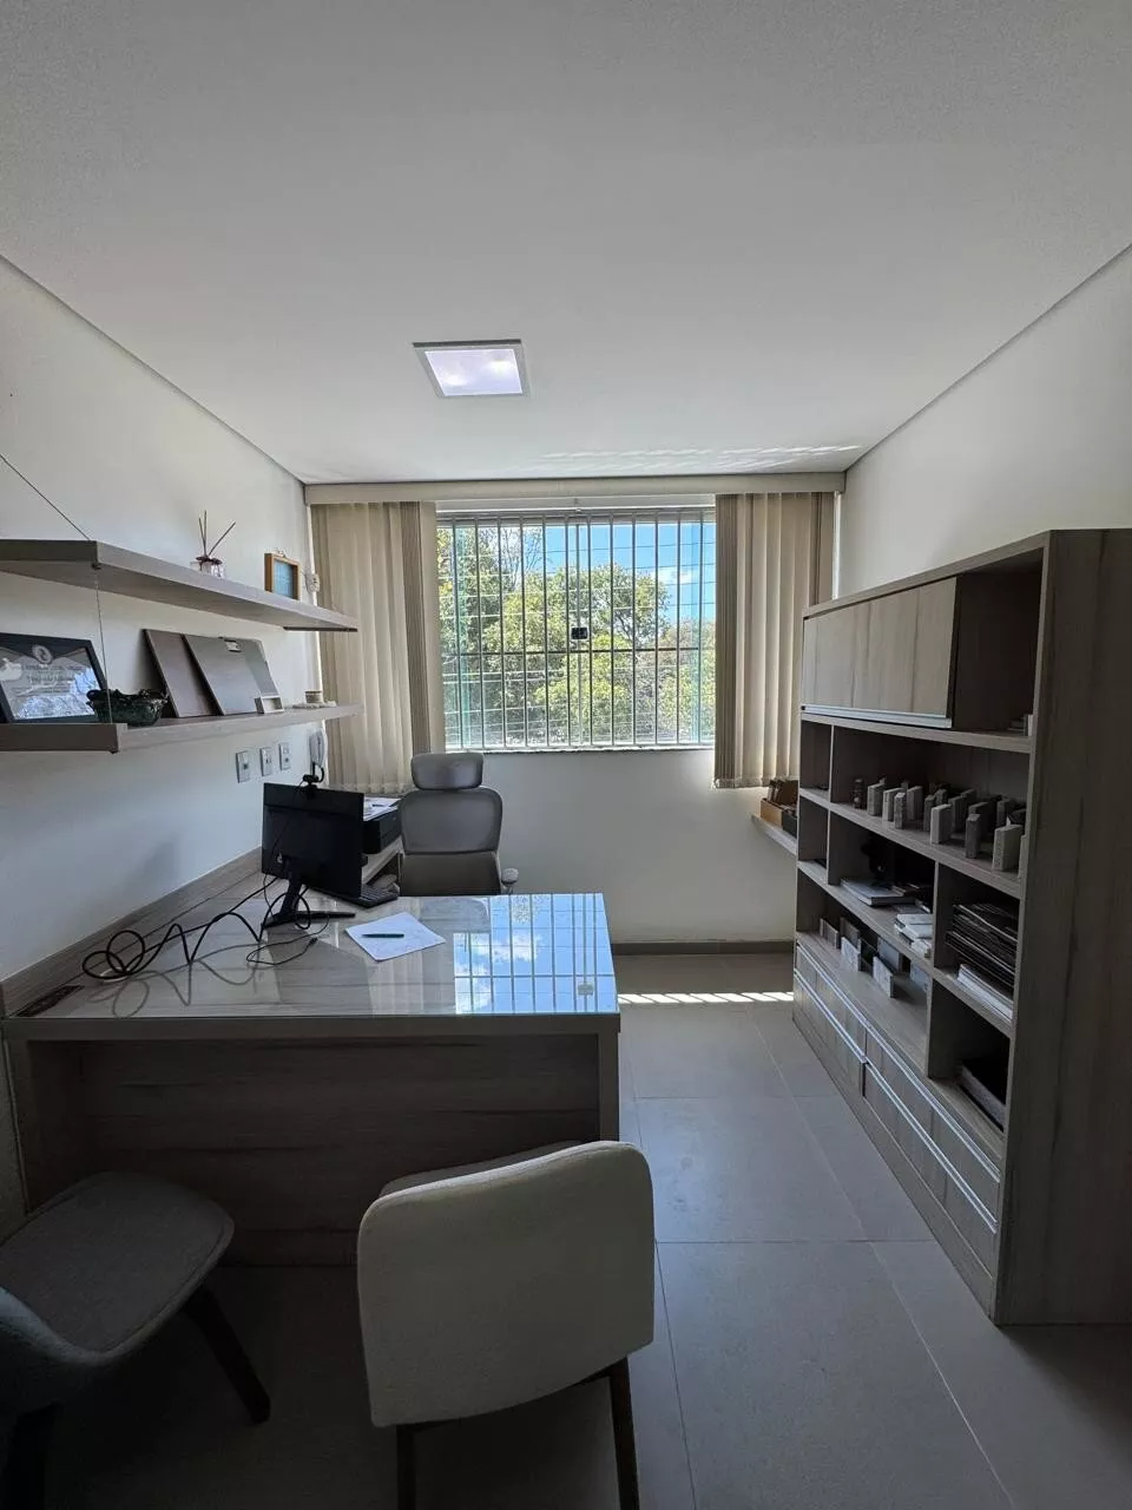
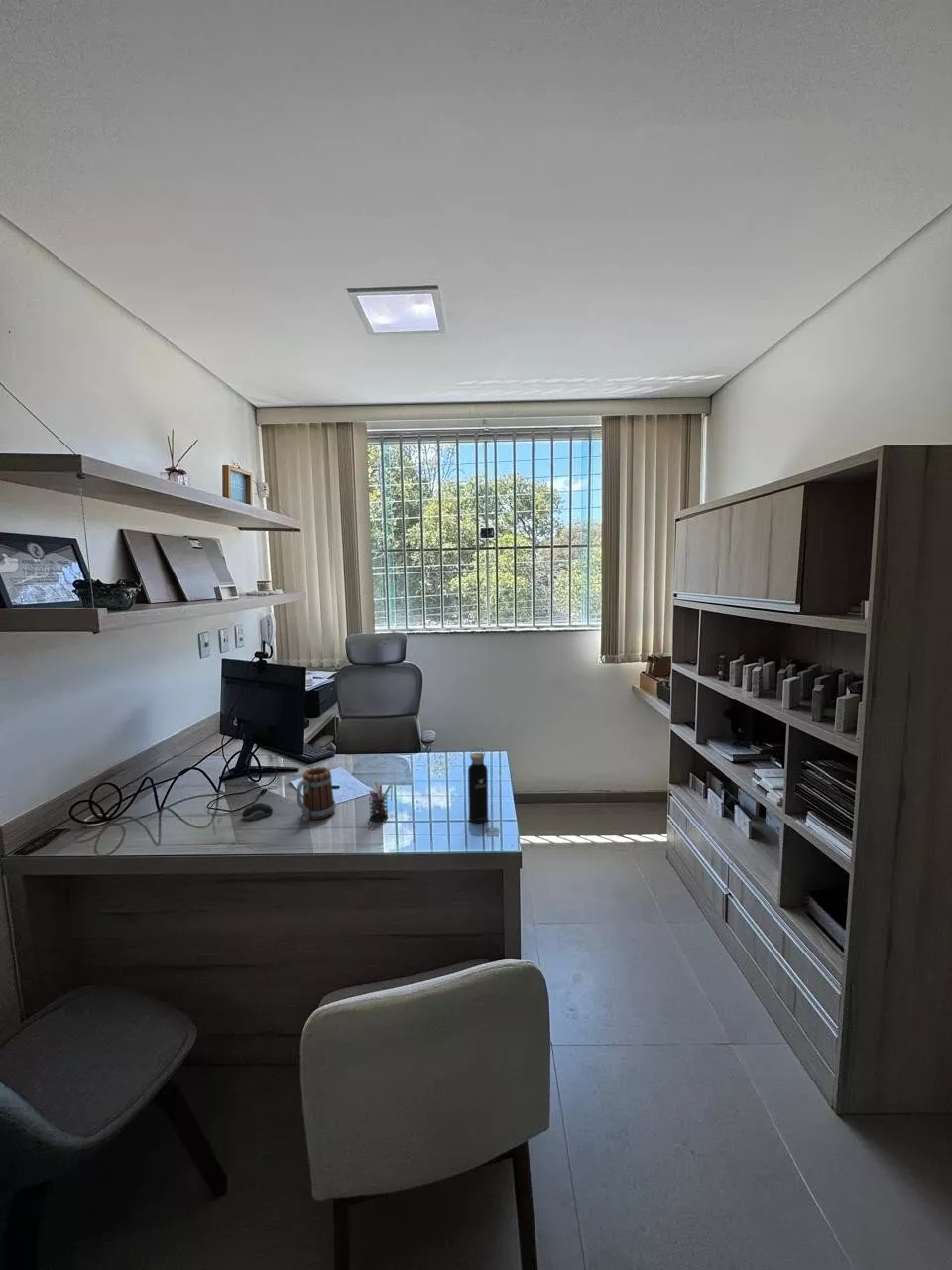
+ computer mouse (257, 809)
+ water bottle (478, 783)
+ pen holder (380, 799)
+ mug (313, 795)
